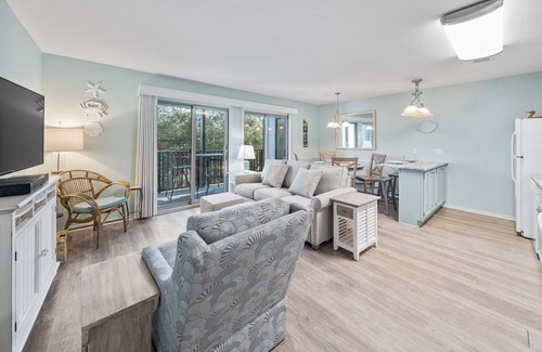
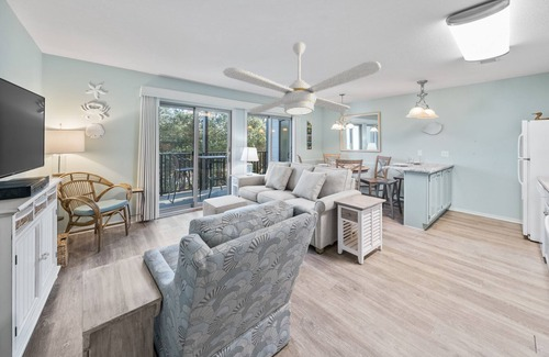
+ ceiling fan (299, 78)
